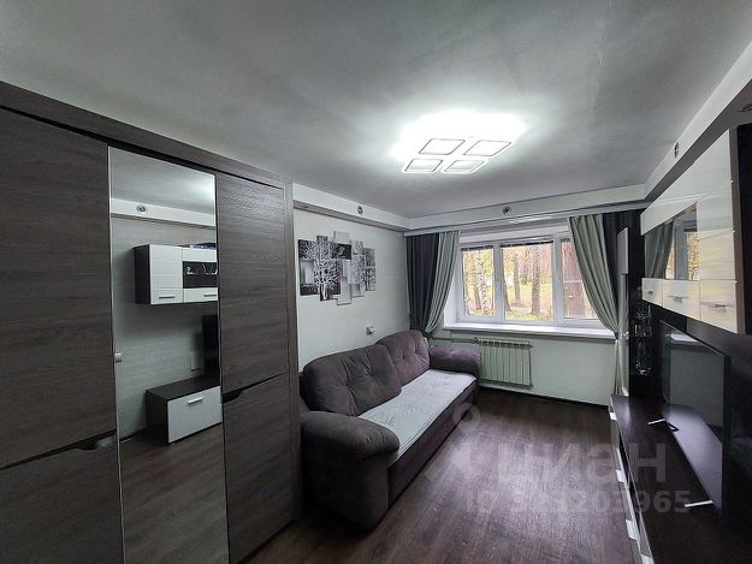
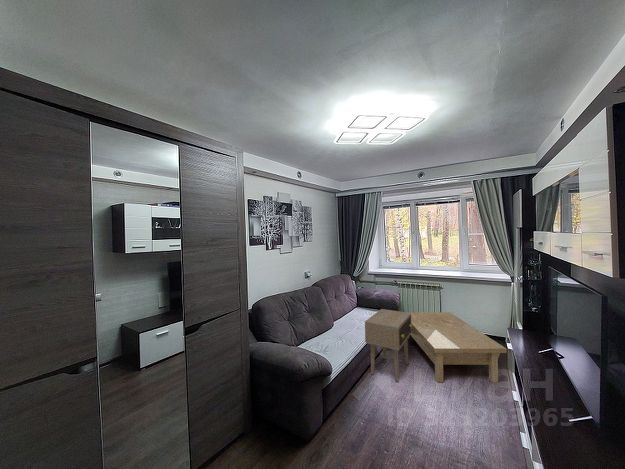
+ coffee table (444, 341)
+ side table (390, 343)
